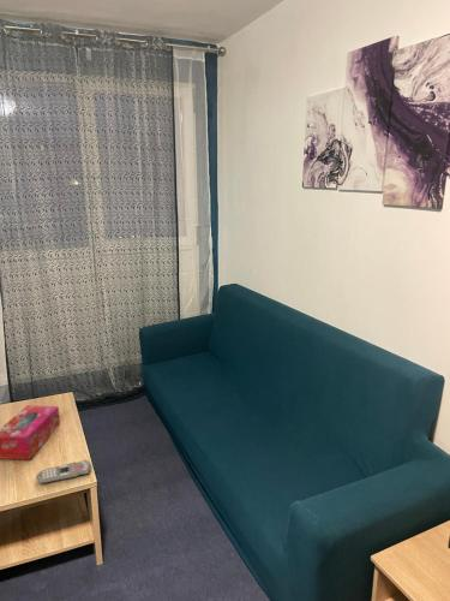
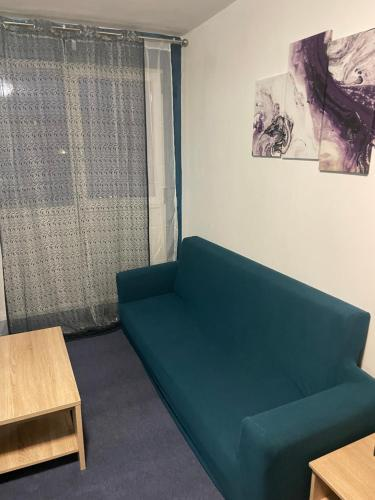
- tissue box (28, 430)
- remote control (64, 472)
